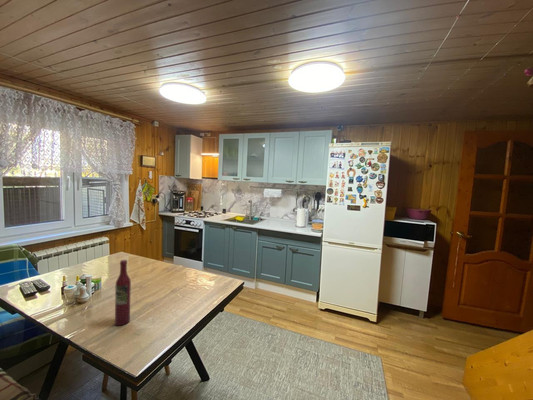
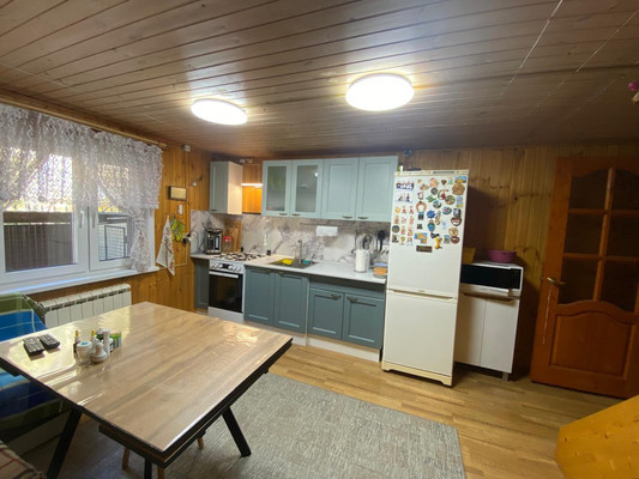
- wine bottle (123, 291)
